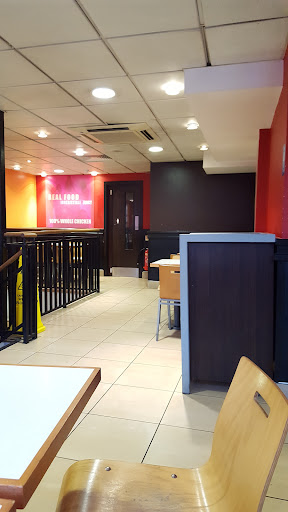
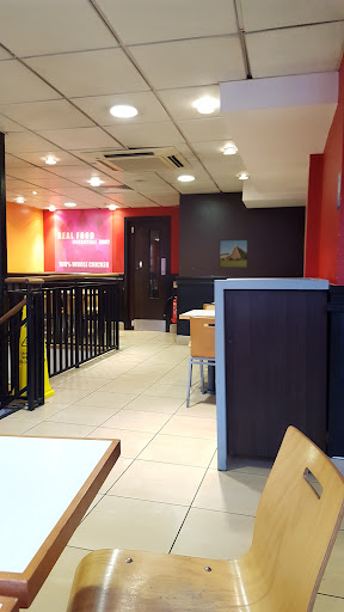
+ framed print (233, 253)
